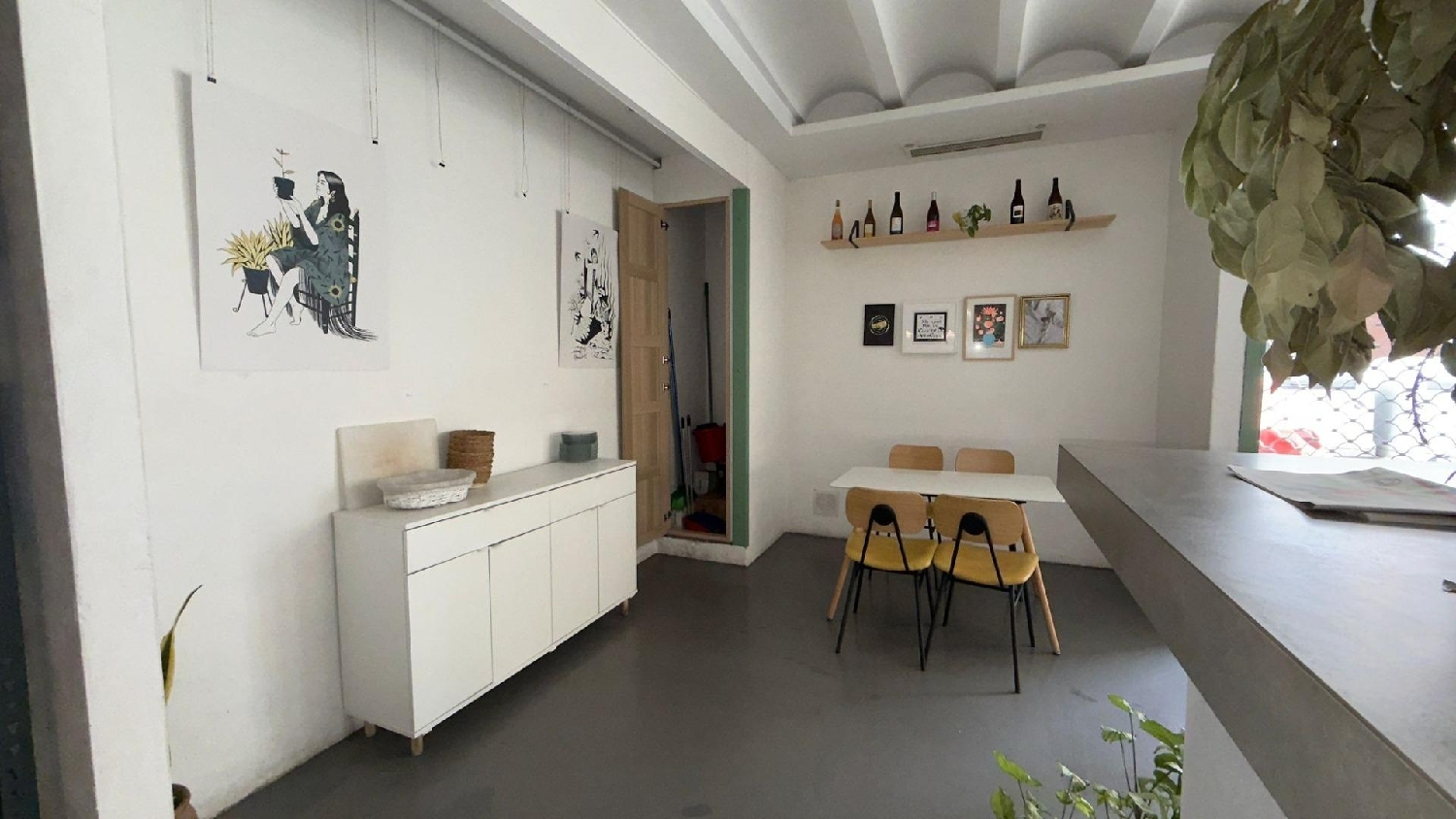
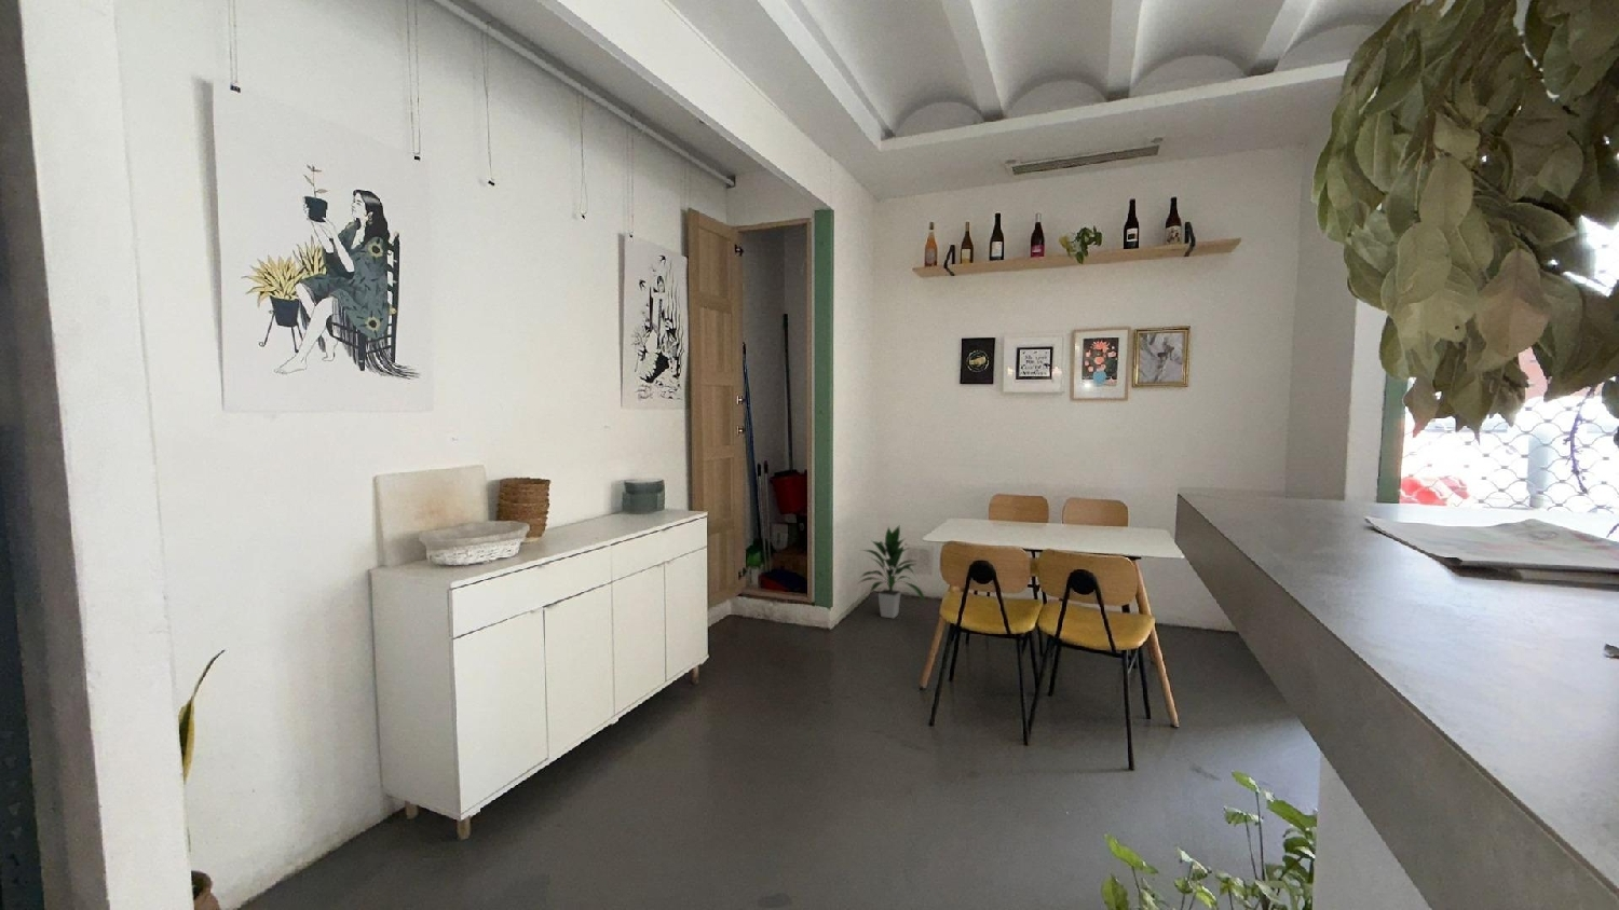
+ indoor plant (892, 571)
